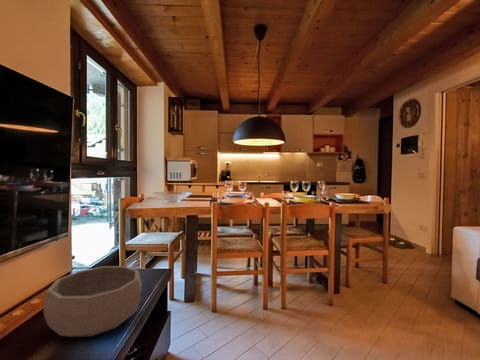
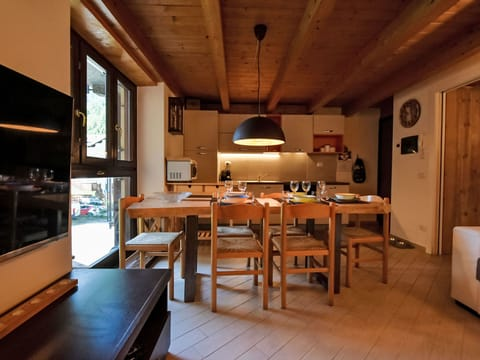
- decorative bowl (97, 299)
